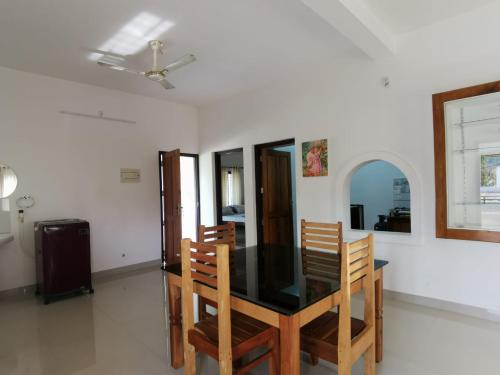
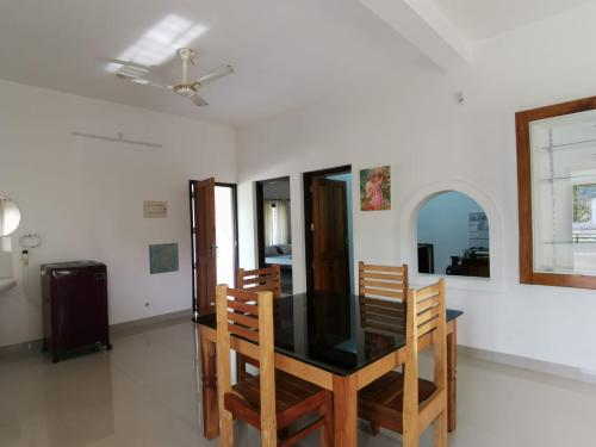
+ wall art (163, 257)
